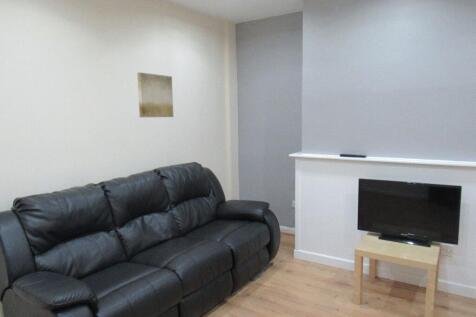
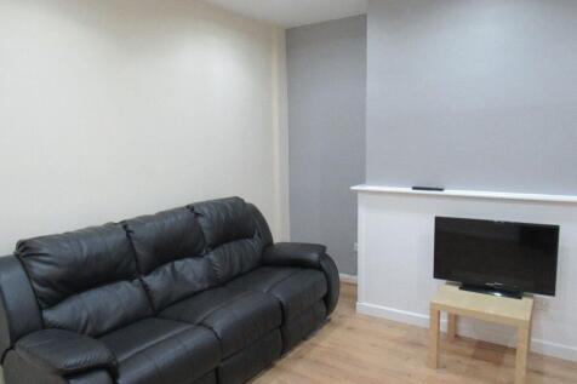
- wall art (156, 96)
